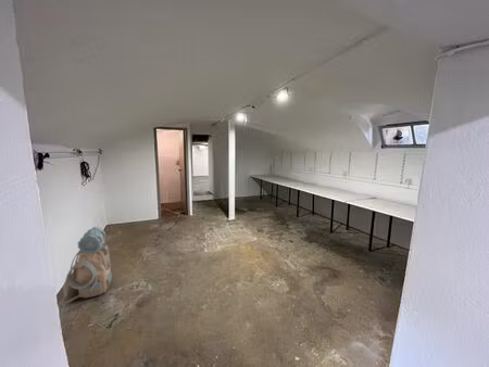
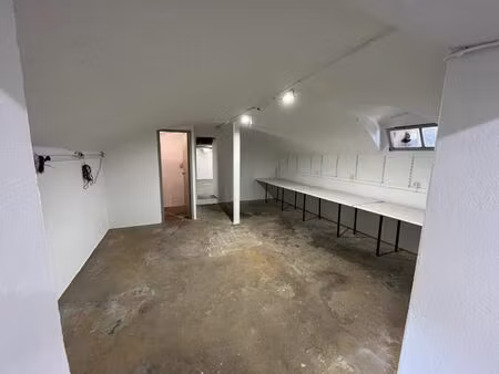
- backpack (87, 261)
